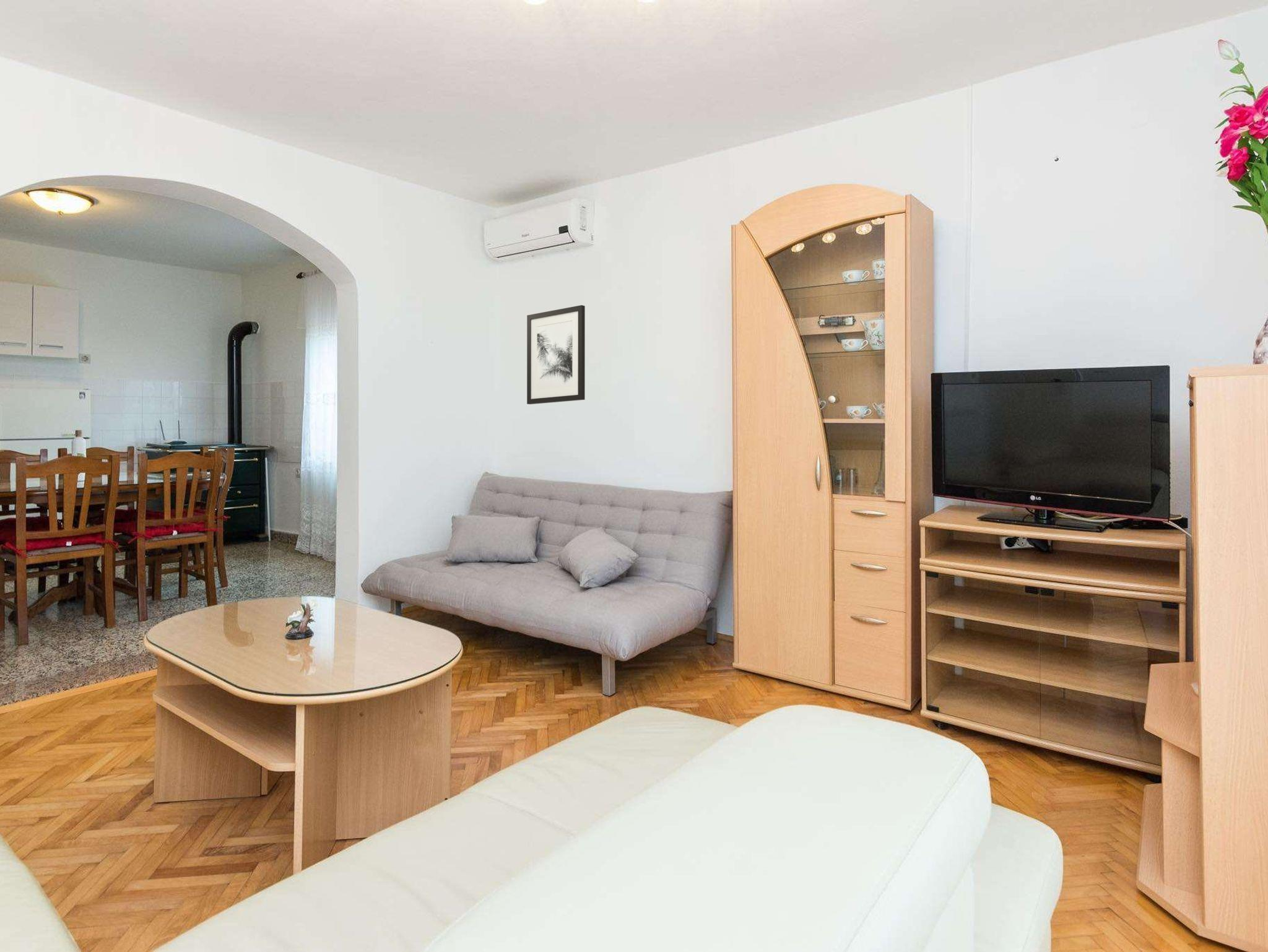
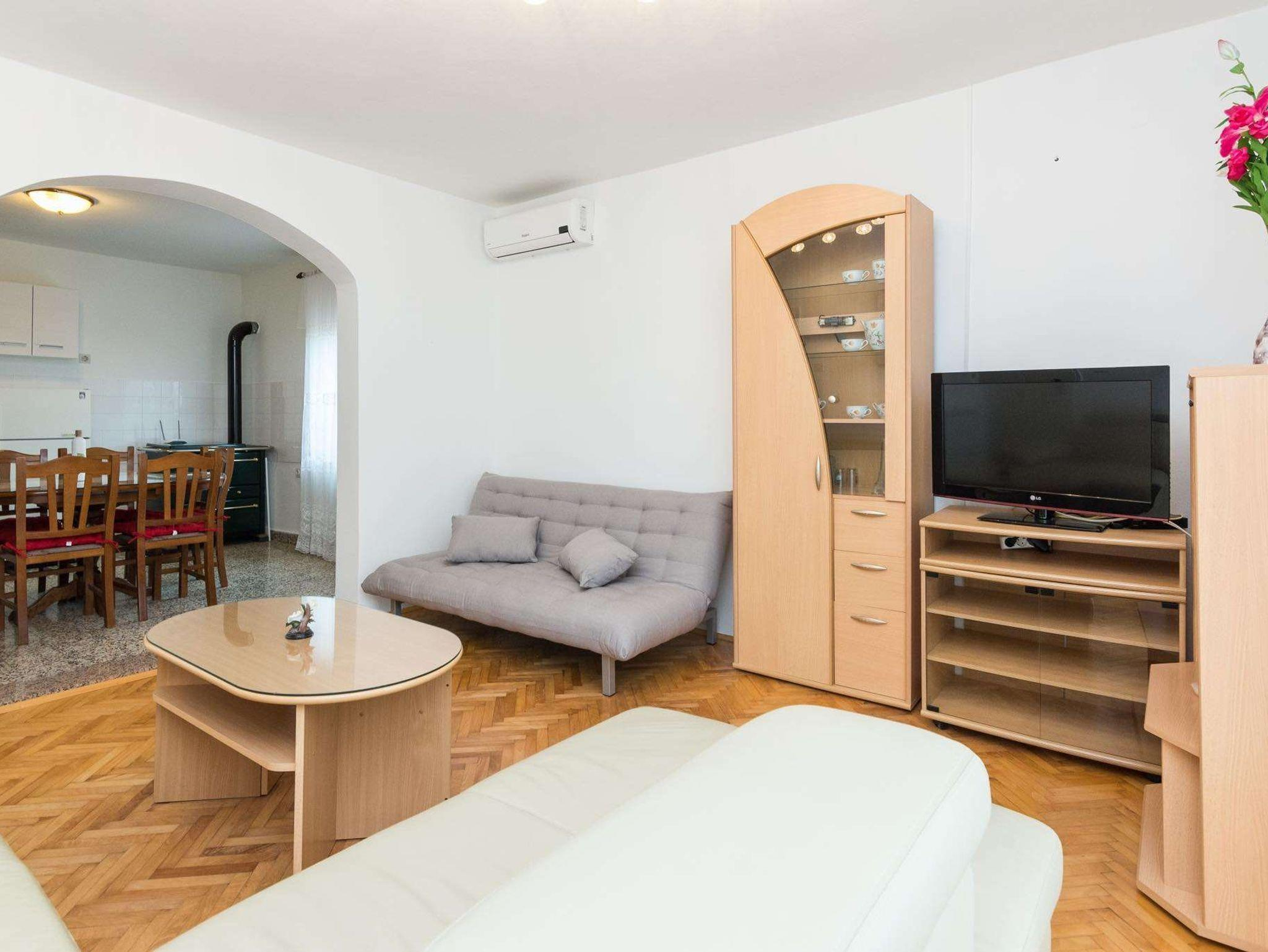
- wall art (555, 356)
